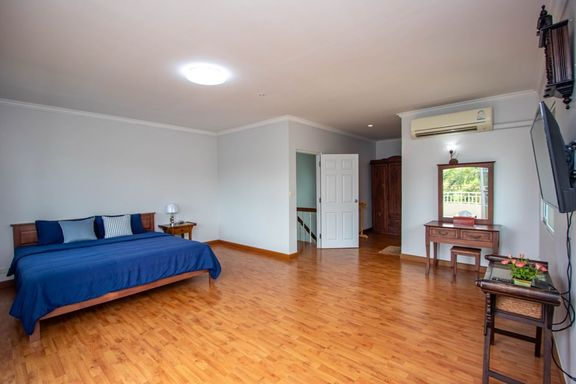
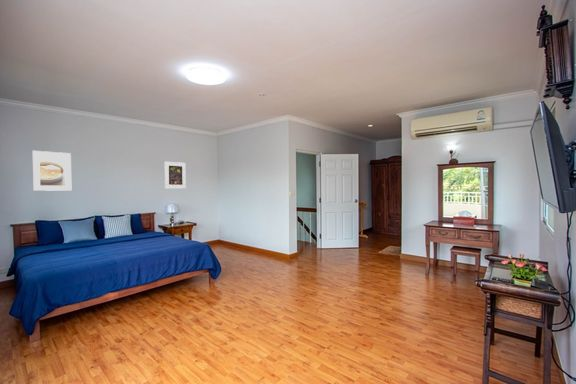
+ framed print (52, 171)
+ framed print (175, 175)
